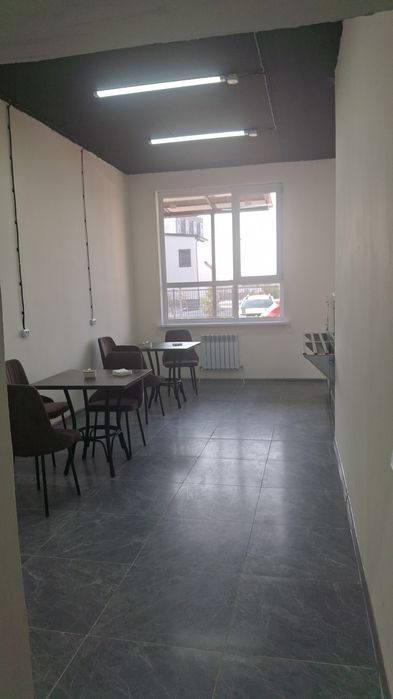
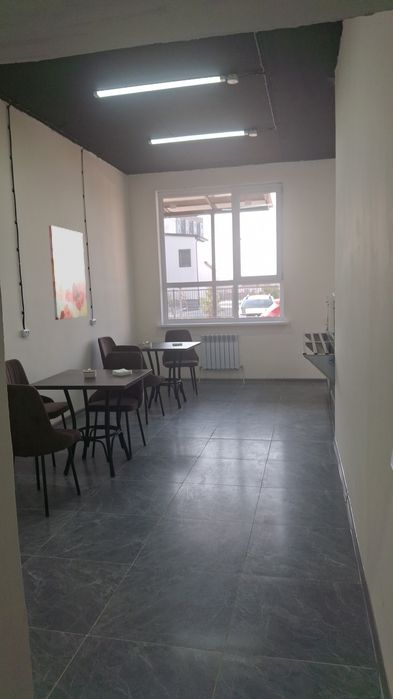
+ wall art (69, 274)
